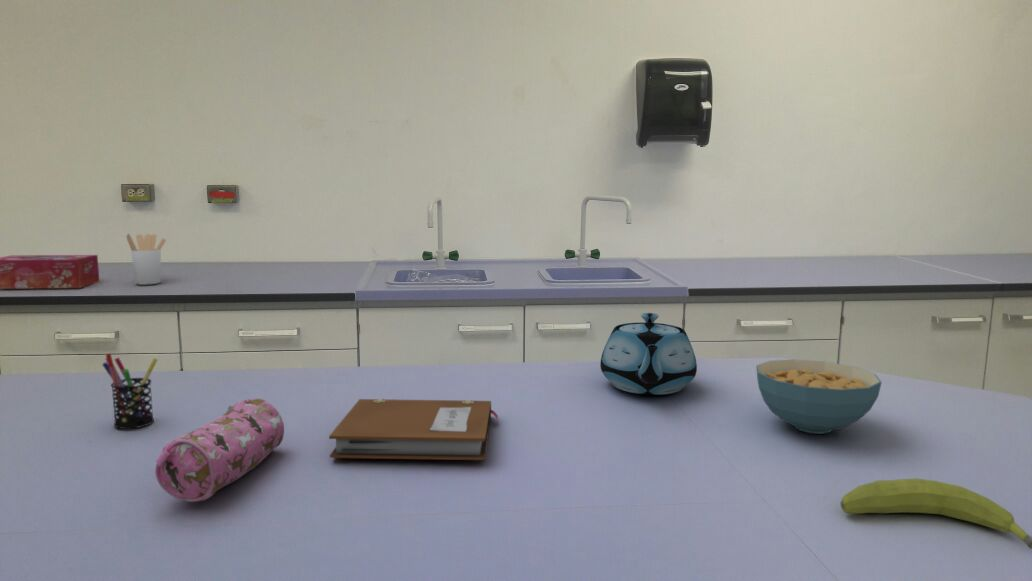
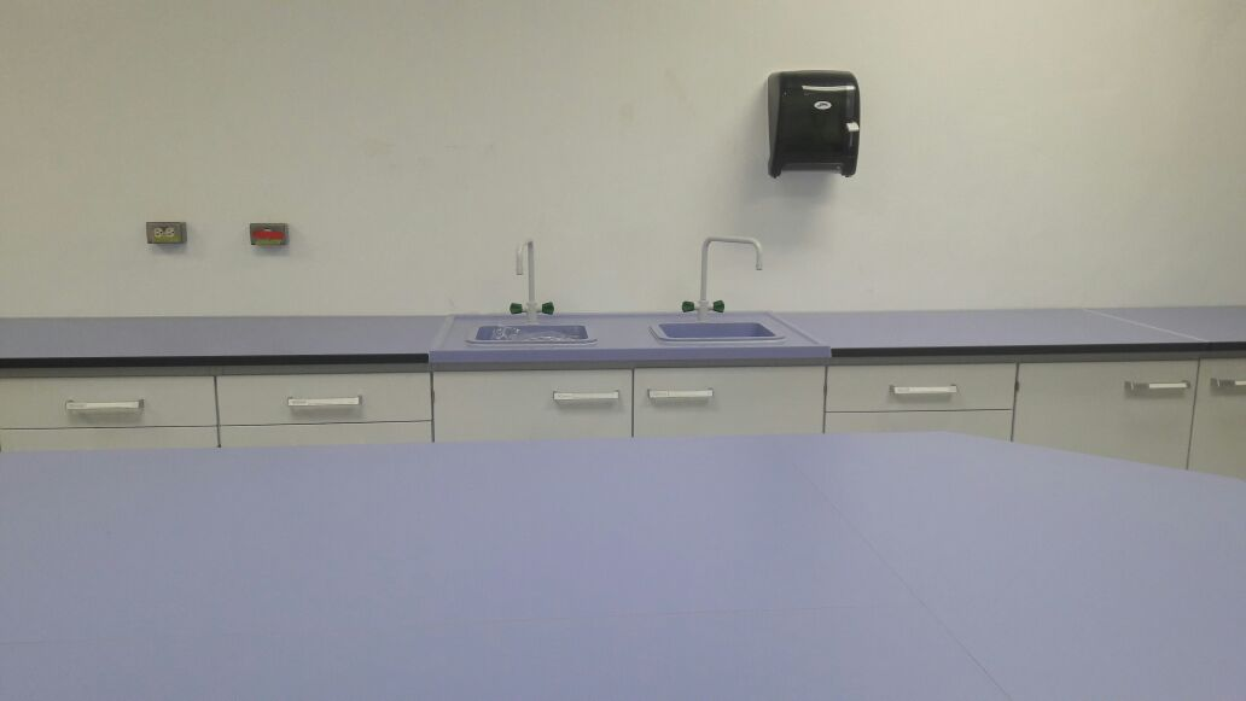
- notebook (421, 425)
- pen holder (128, 389)
- teapot (648, 351)
- cereal bowl (814, 400)
- pencil case (224, 446)
- utensil holder (146, 257)
- tissue box (45, 271)
- fruit (928, 509)
